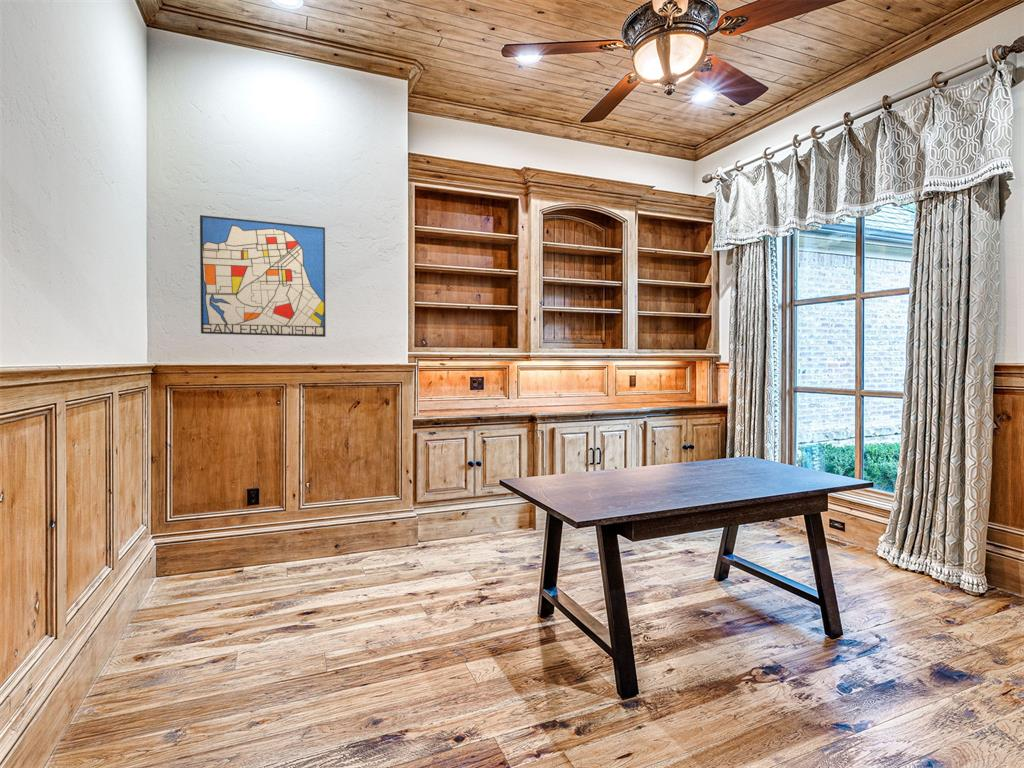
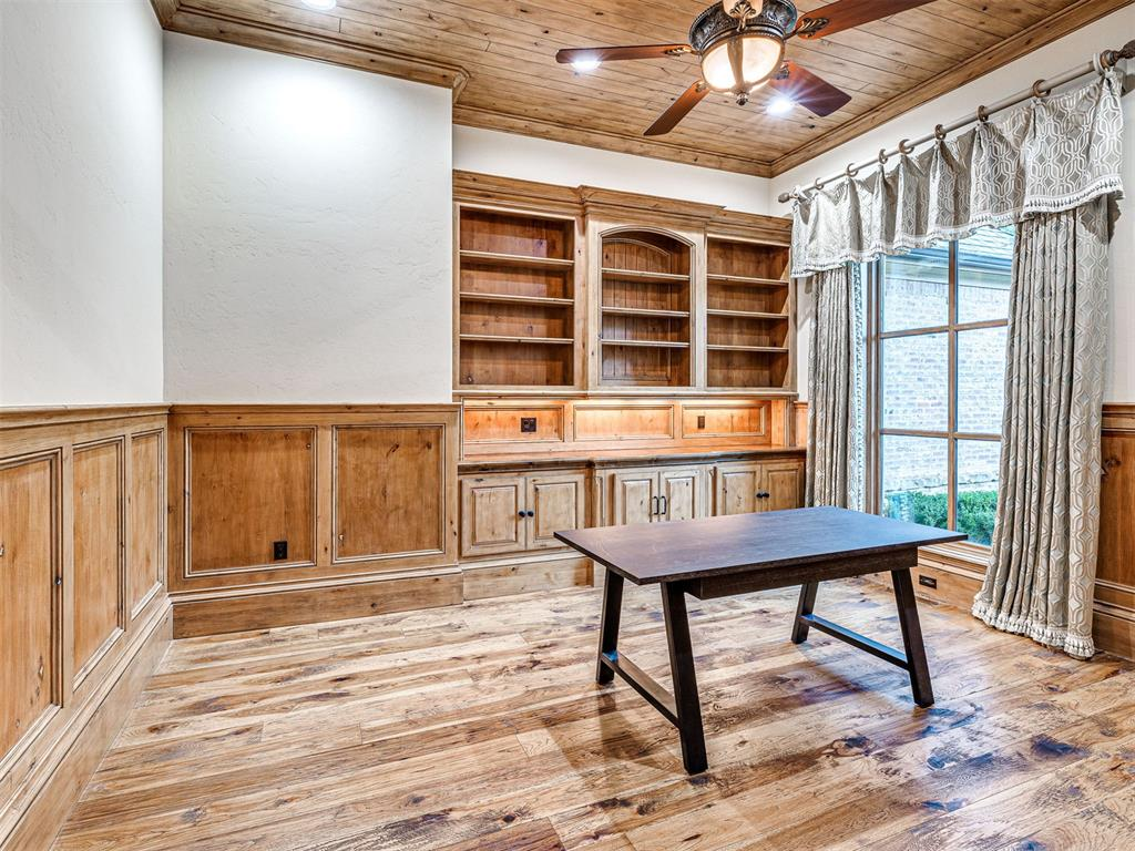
- wall art (265, 278)
